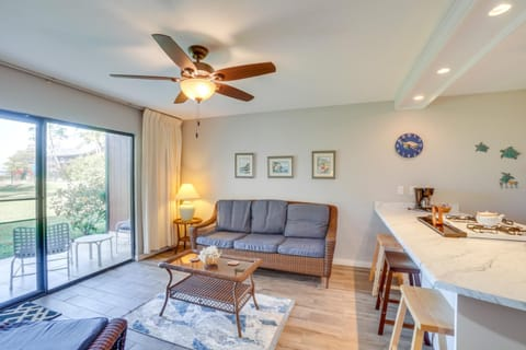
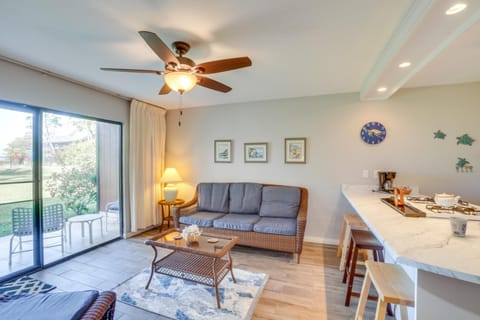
+ cup (458, 226)
